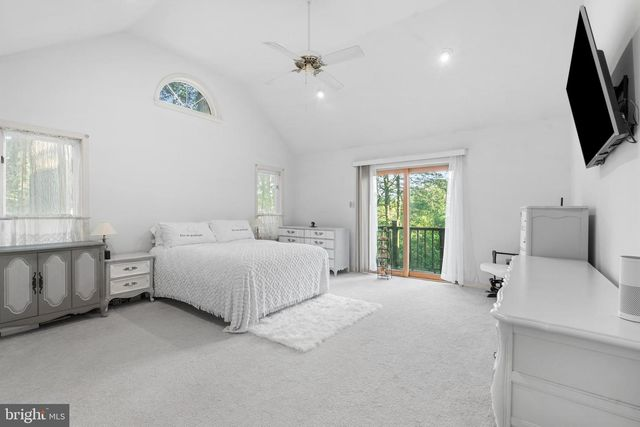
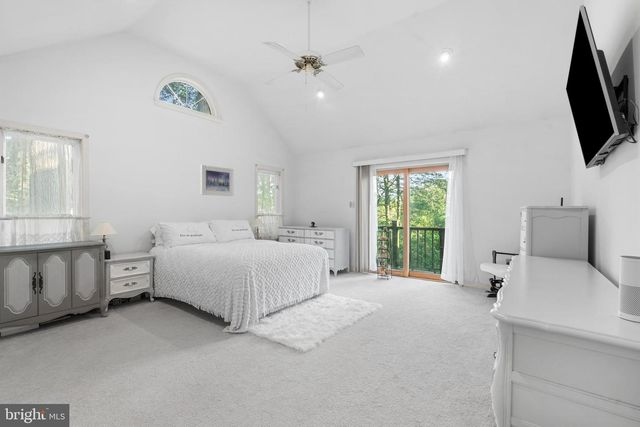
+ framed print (217, 181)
